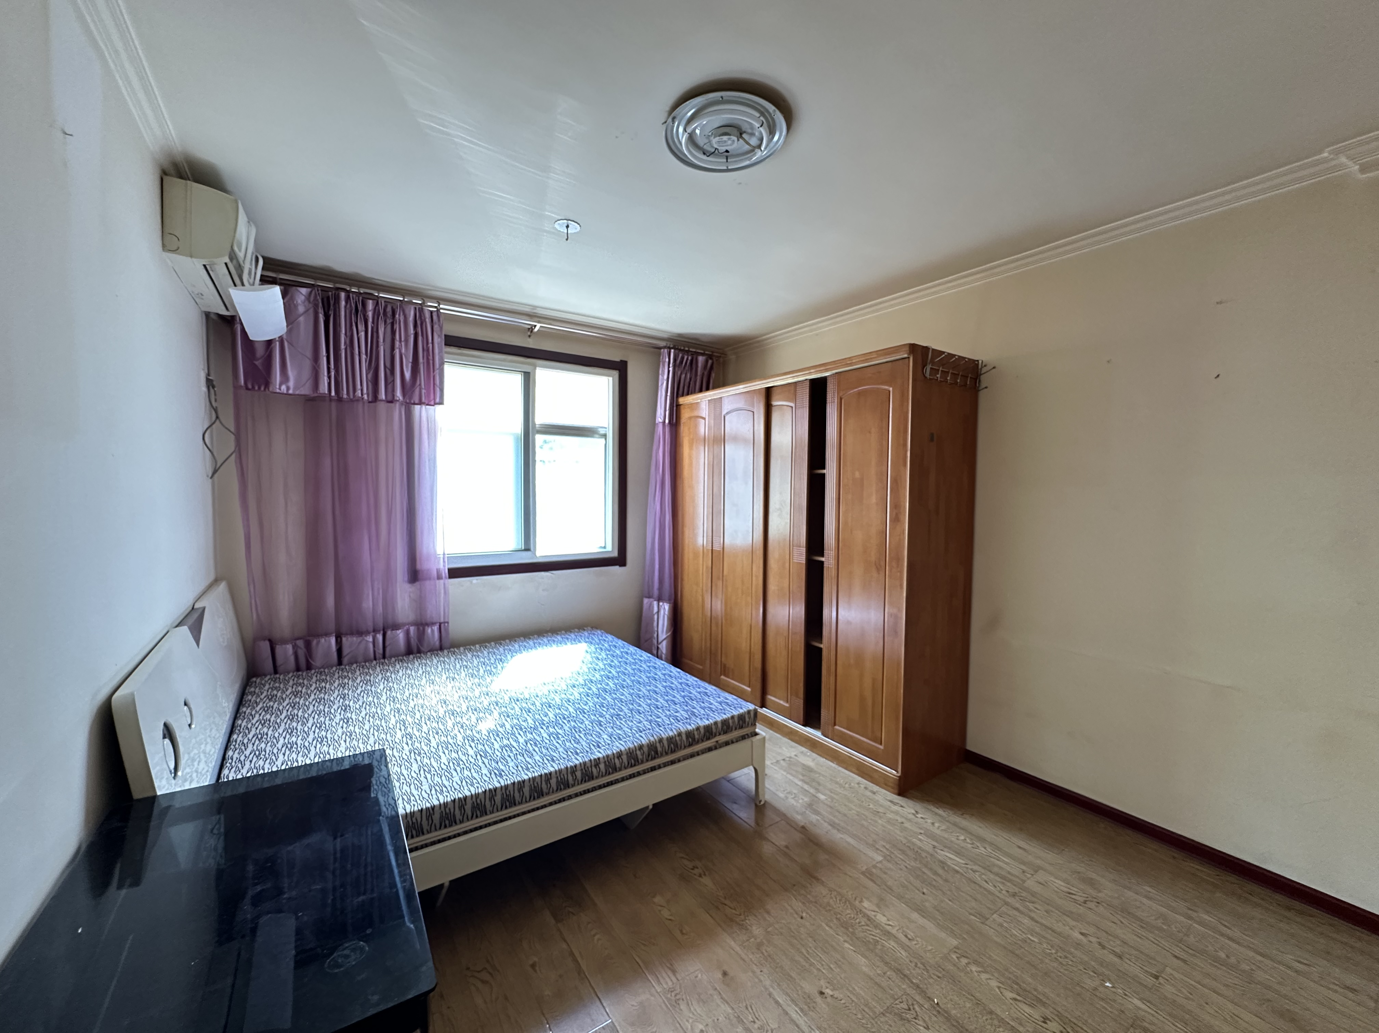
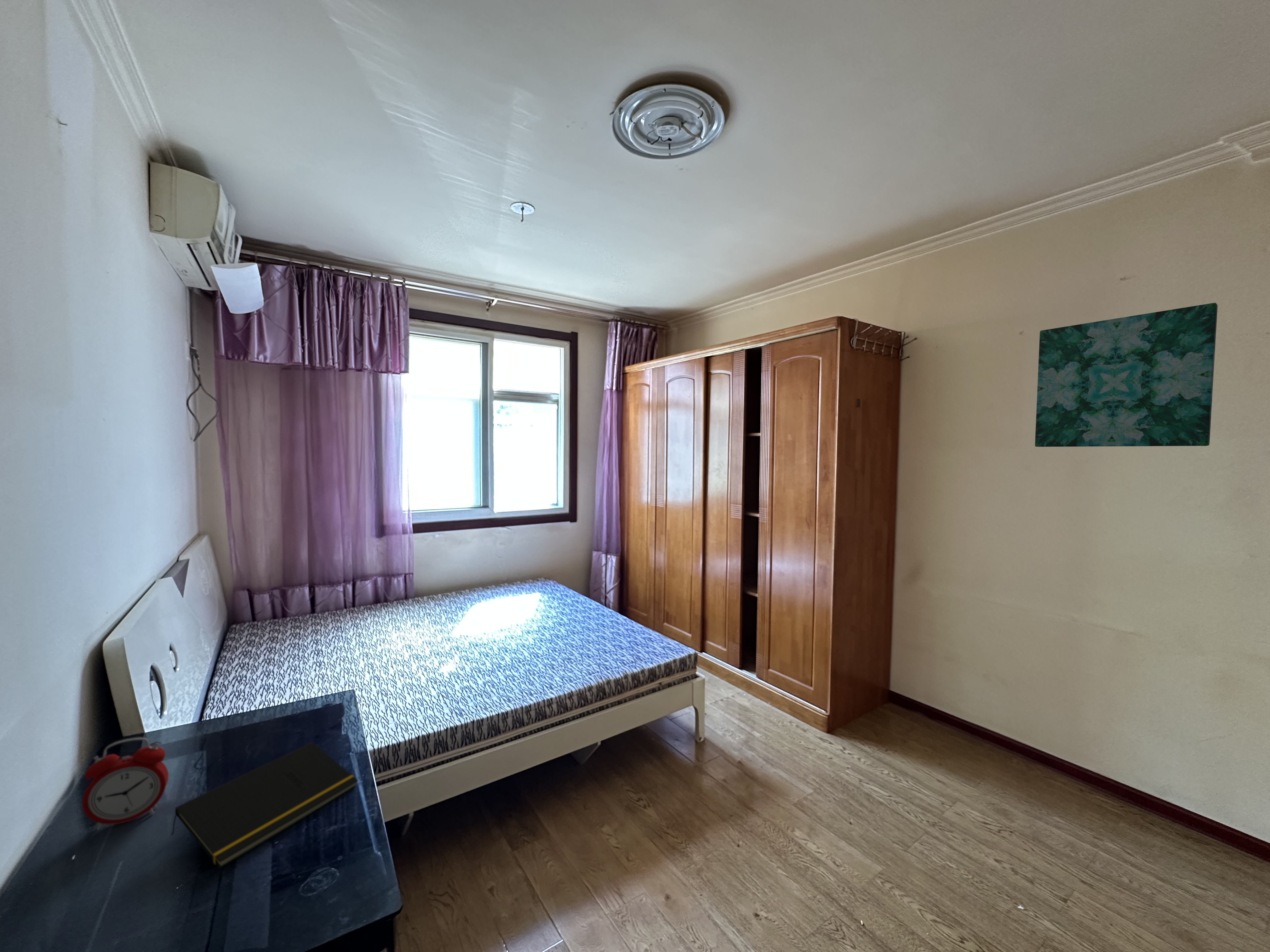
+ wall art (1117, 383)
+ alarm clock (127, 779)
+ notepad (272, 796)
